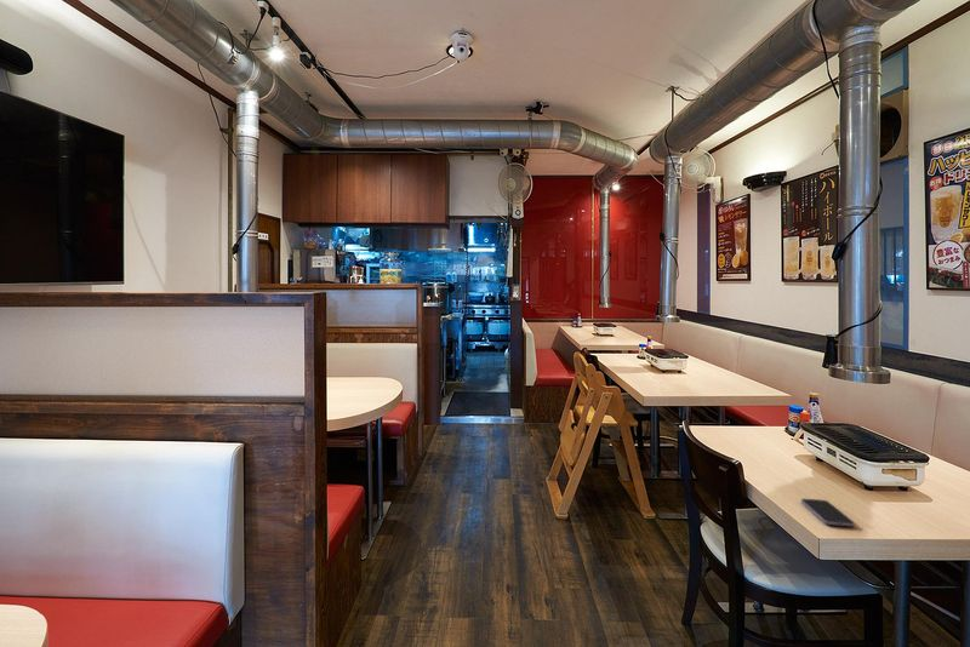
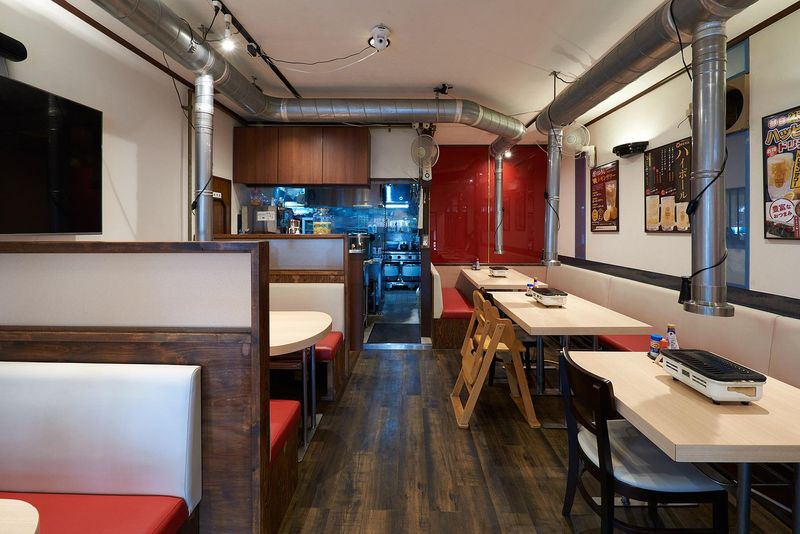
- smartphone (826, 511)
